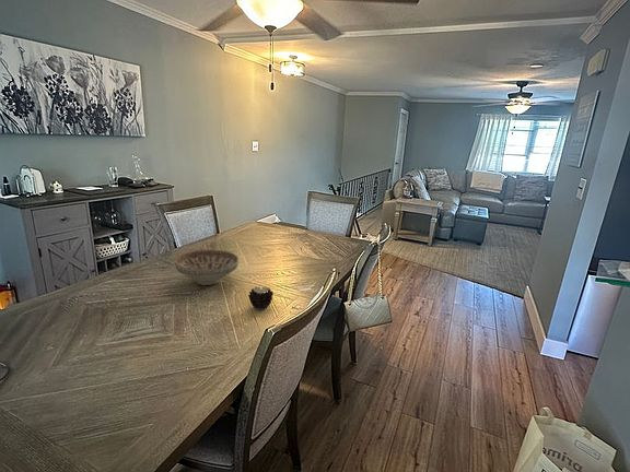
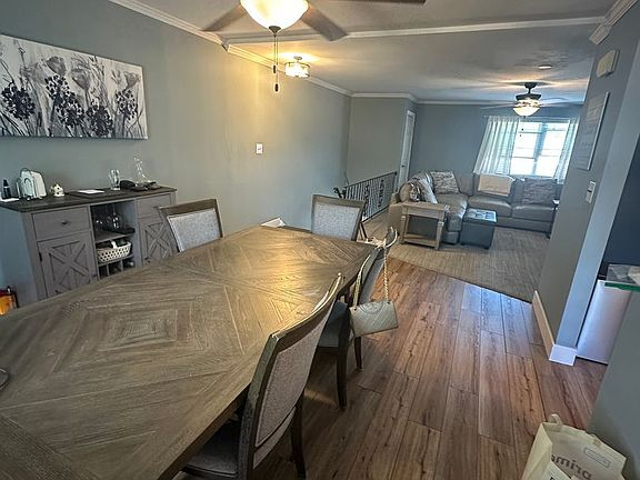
- decorative bowl (208, 270)
- candle (260, 296)
